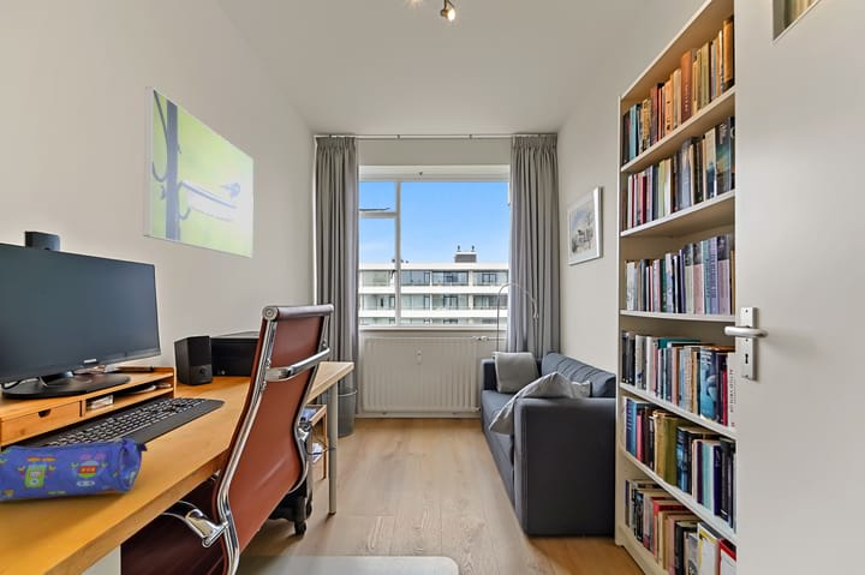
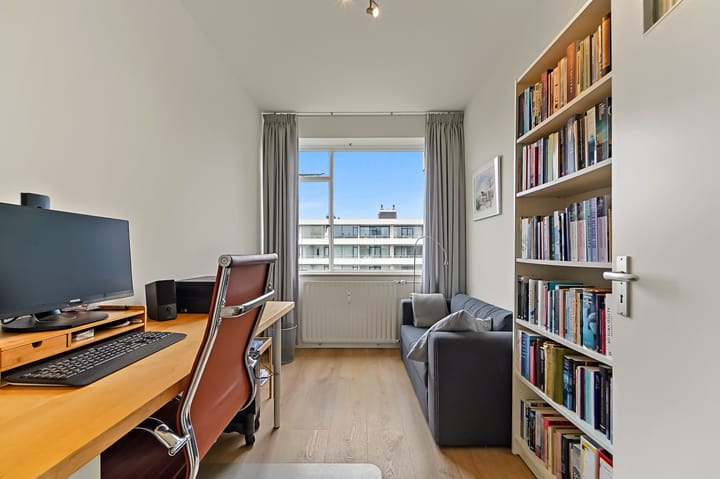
- pencil case (67, 467)
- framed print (209, 190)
